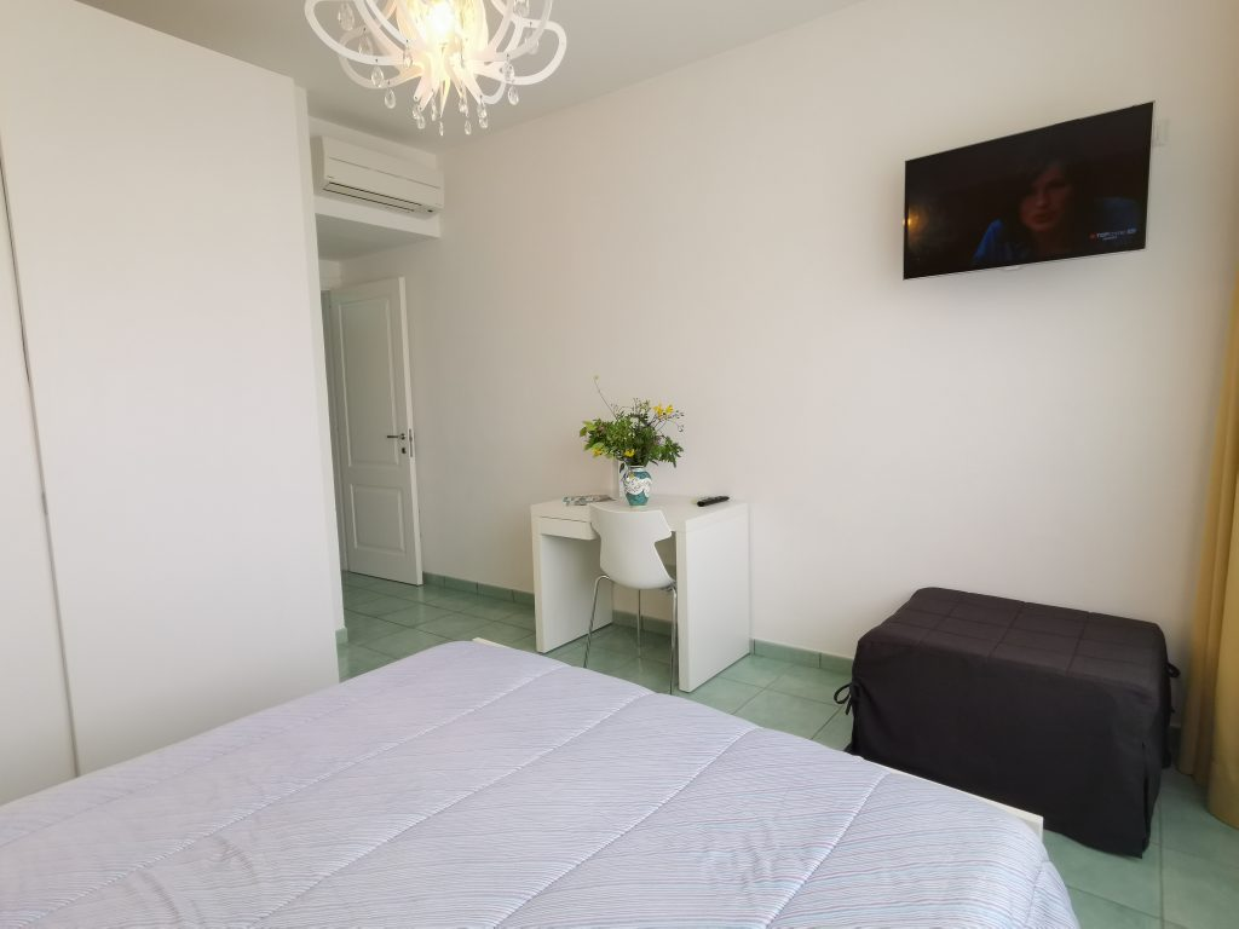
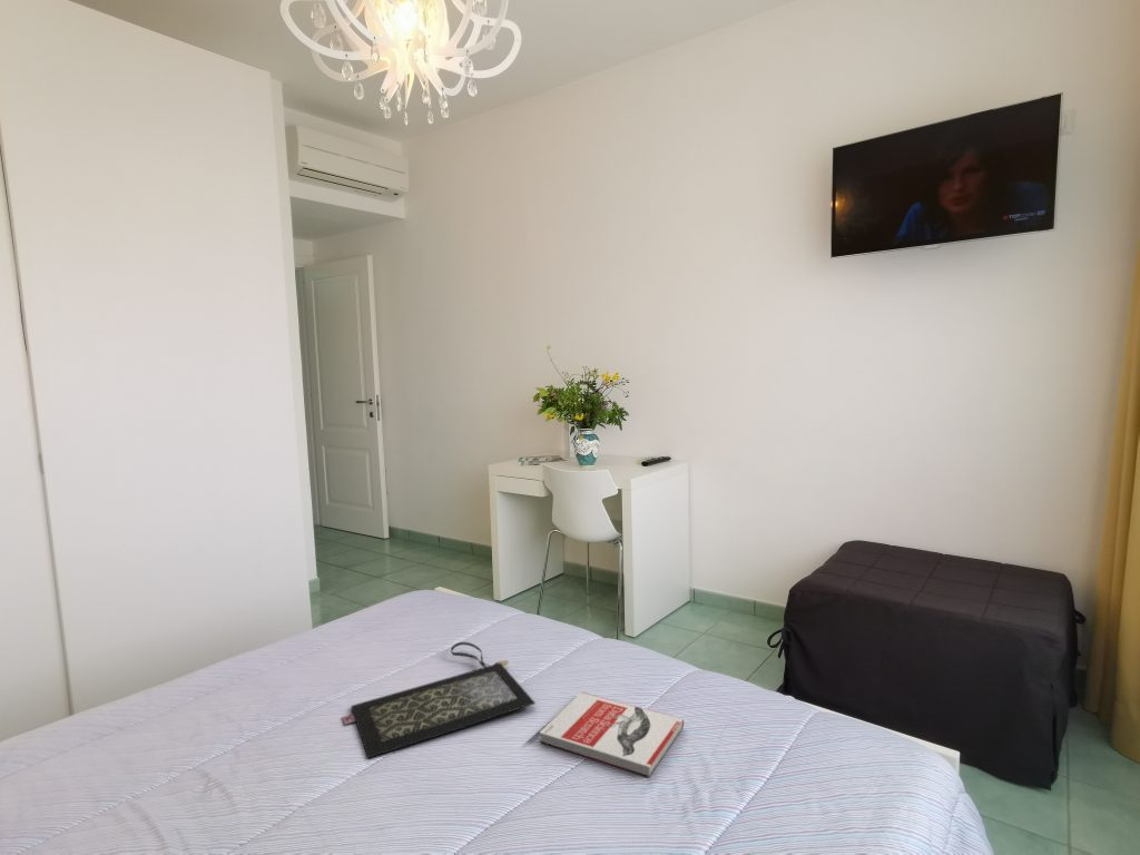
+ book (612, 729)
+ clutch bag (449, 699)
